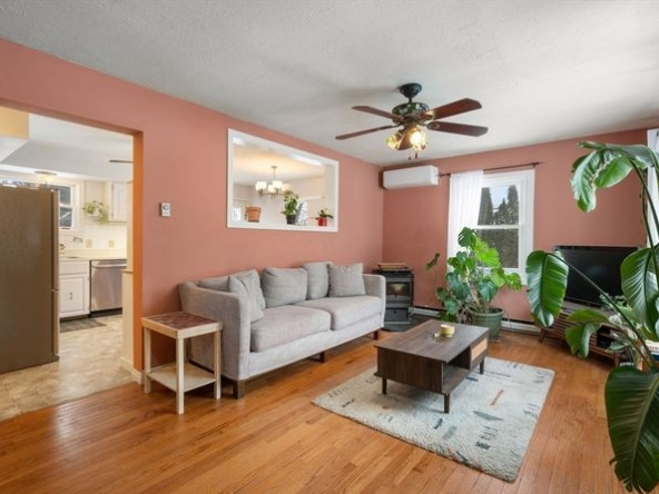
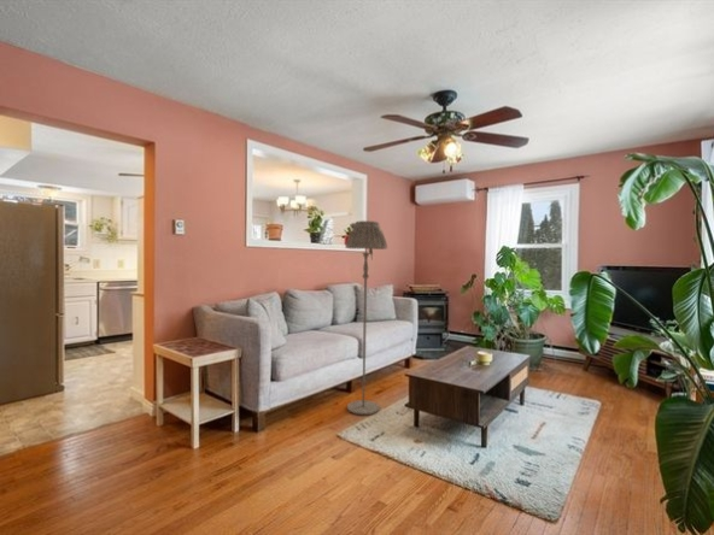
+ floor lamp (364, 316)
